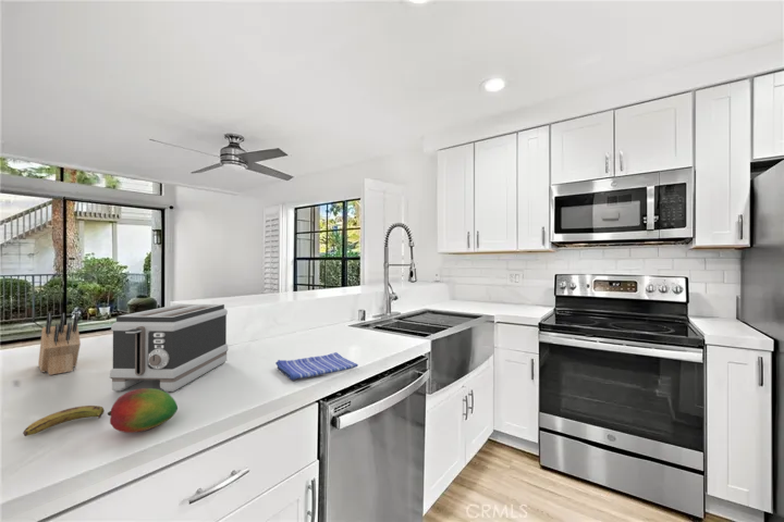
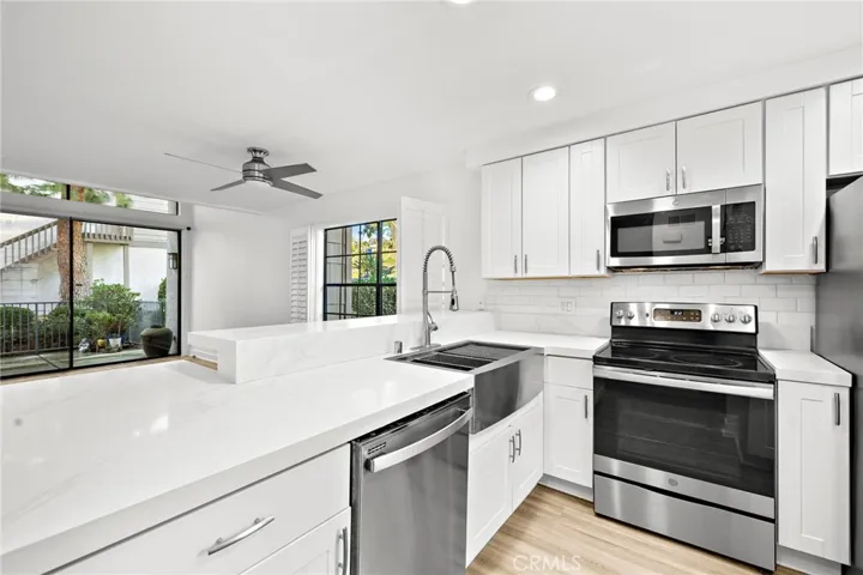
- knife block (59, 339)
- toaster (172, 344)
- banana (65, 420)
- dish towel (316, 363)
- fruit (144, 408)
